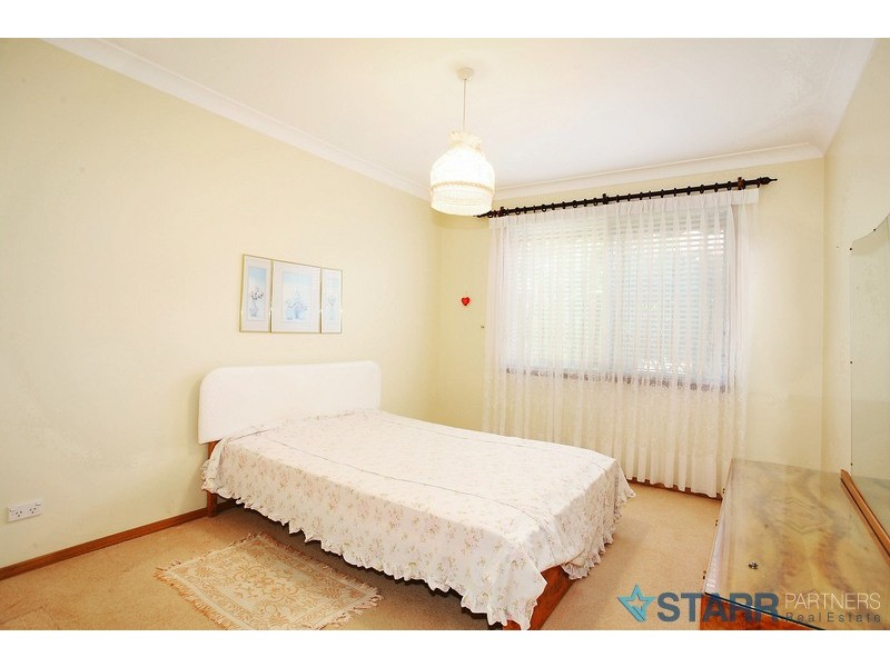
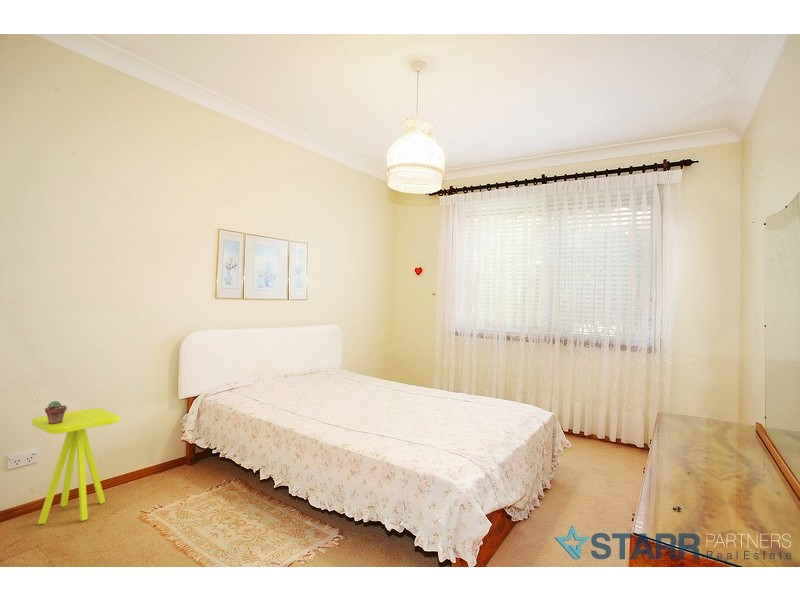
+ side table (73, 464)
+ potted succulent (55, 411)
